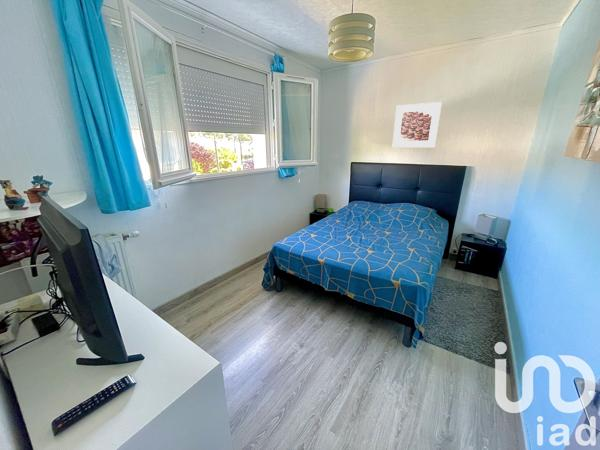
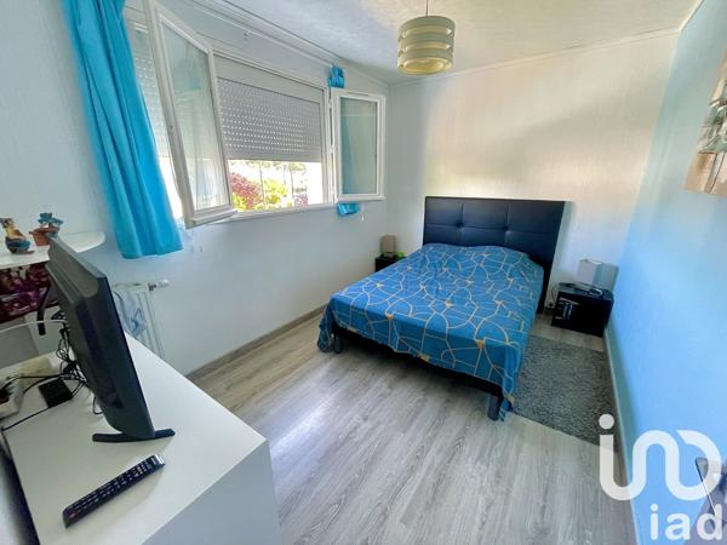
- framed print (415, 126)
